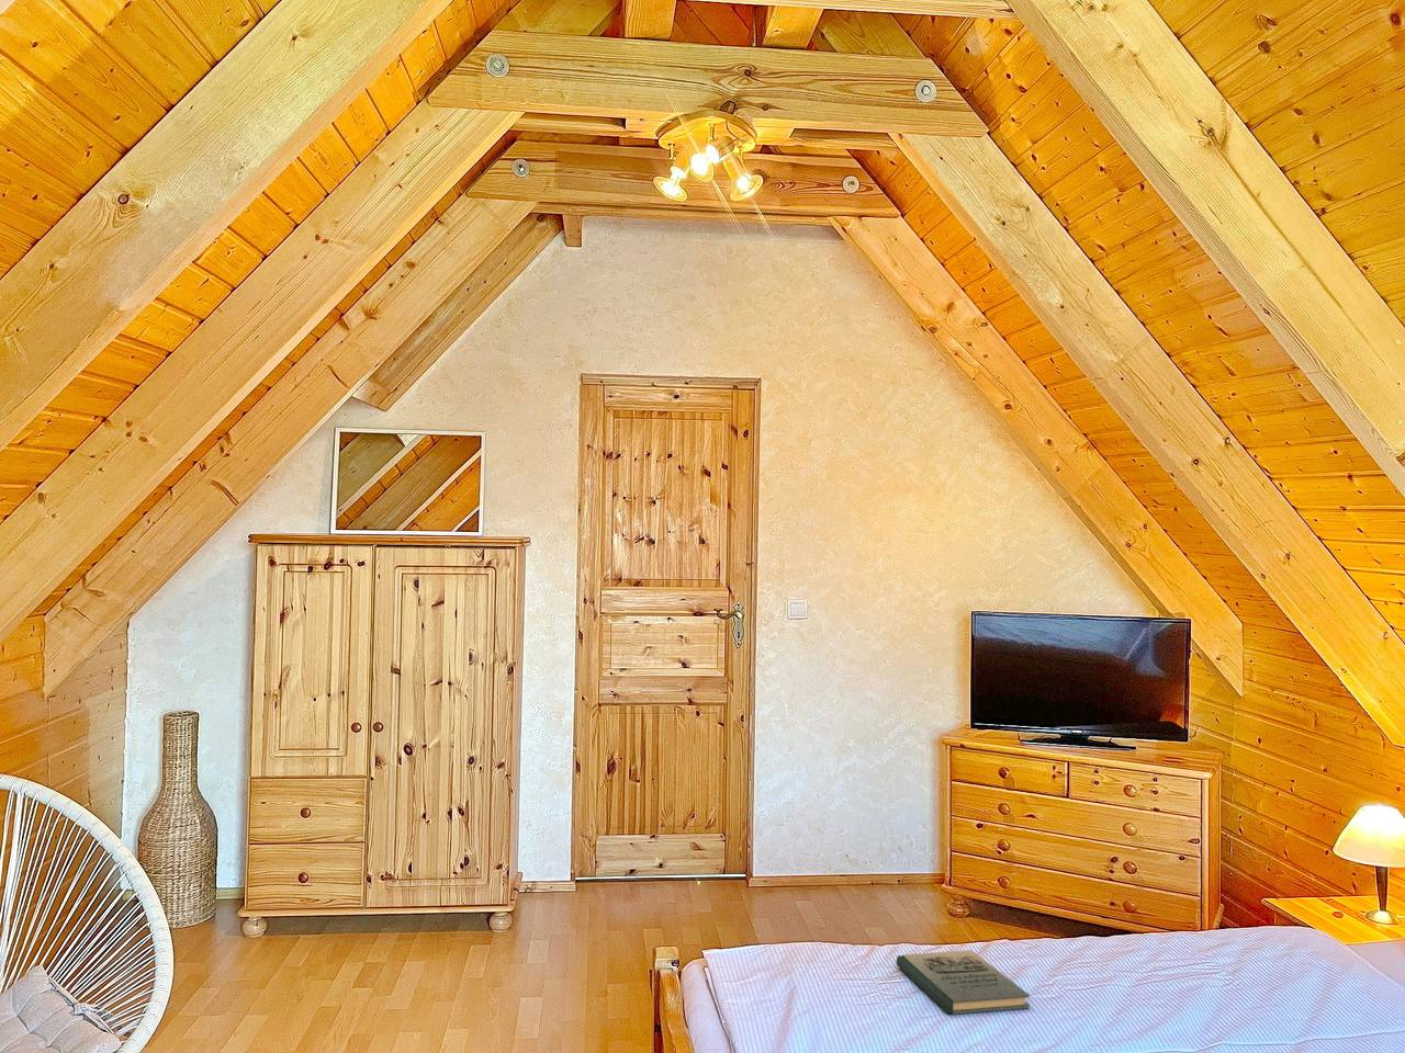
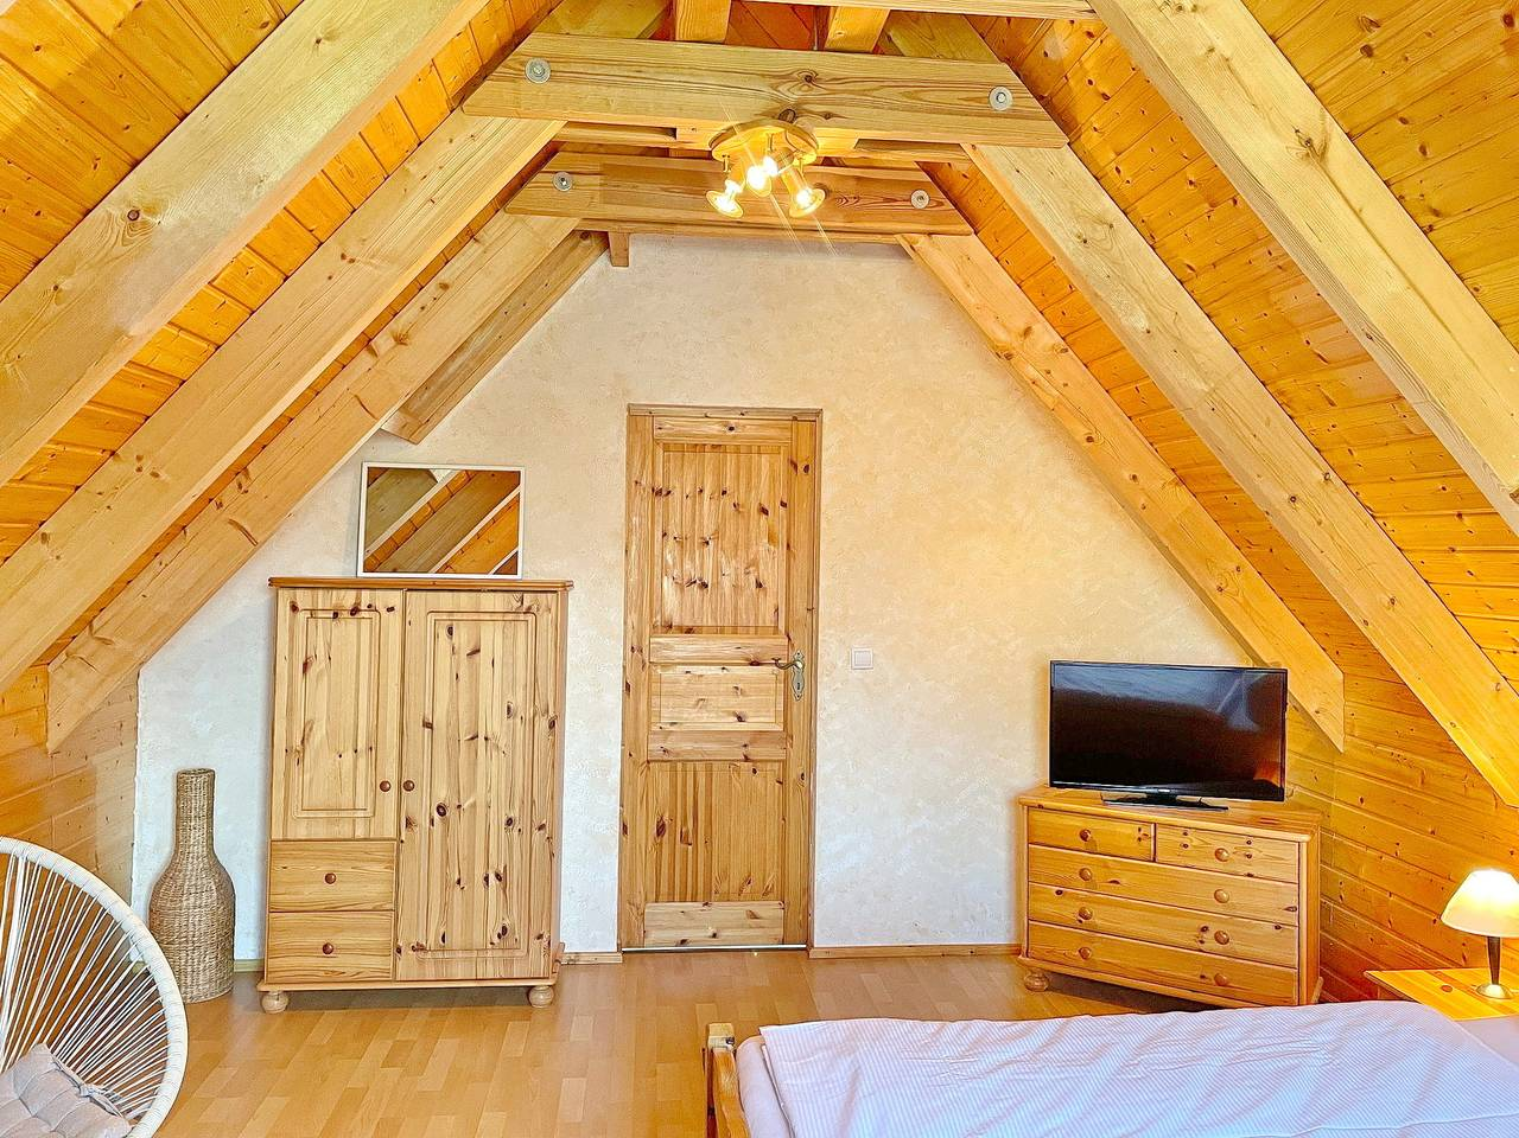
- book (959, 980)
